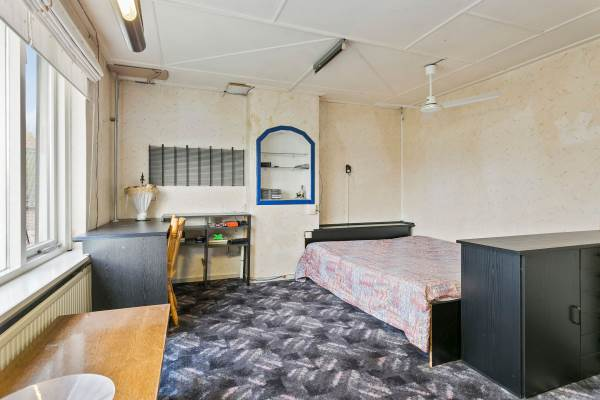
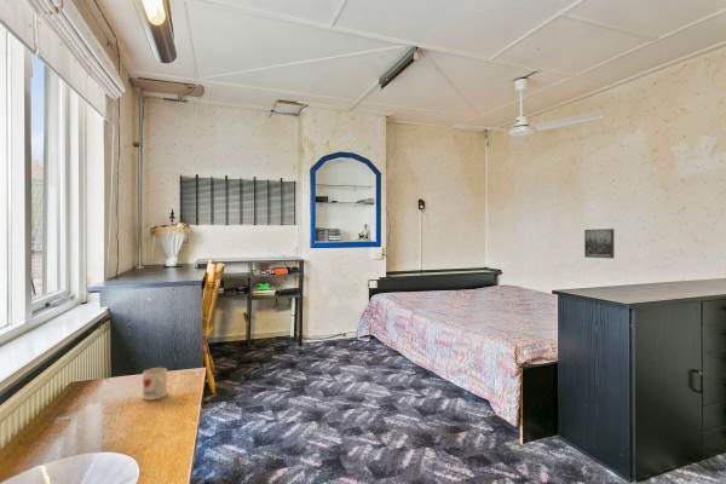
+ mug (156, 384)
+ wall art (599, 243)
